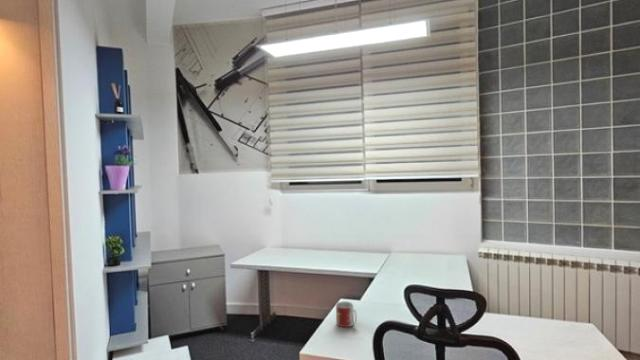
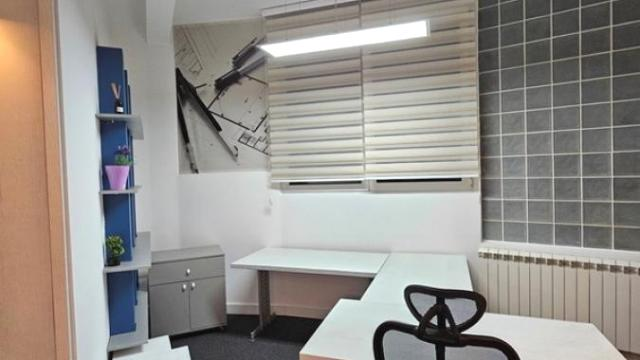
- mug (347, 314)
